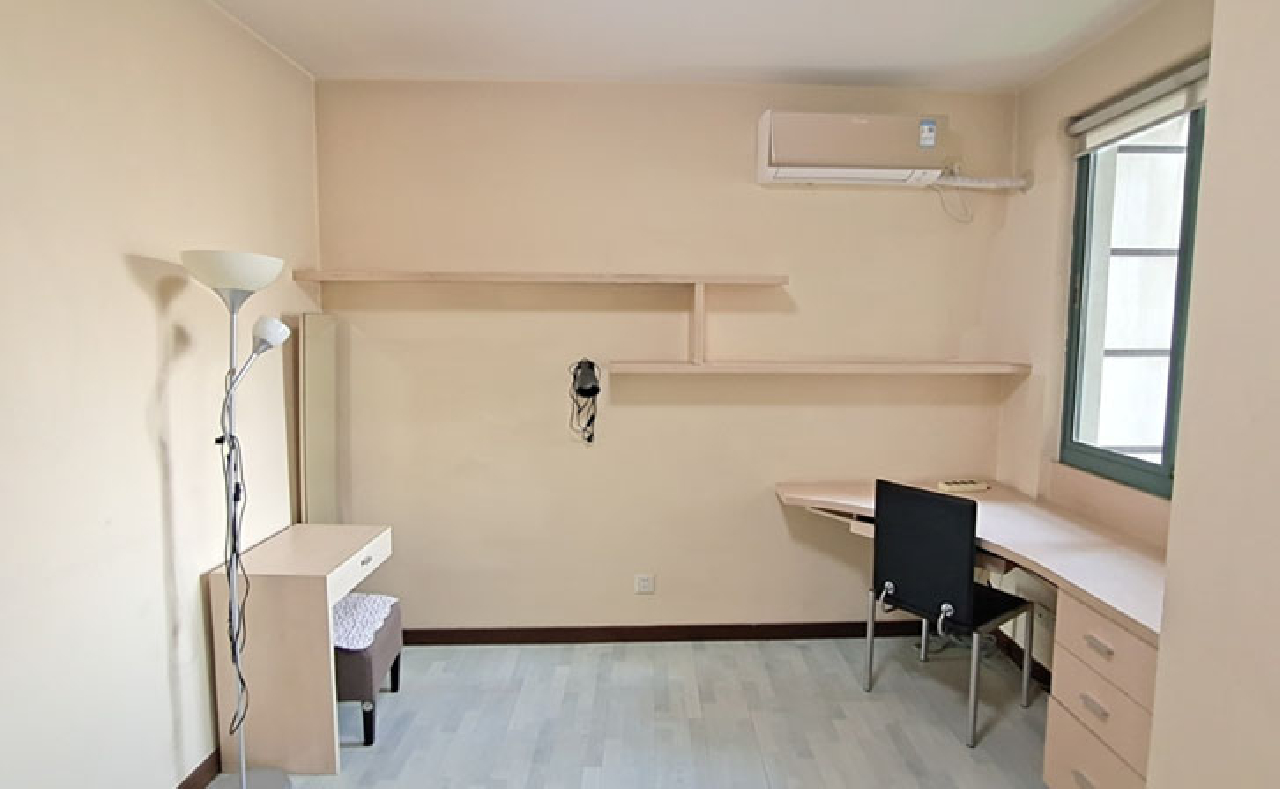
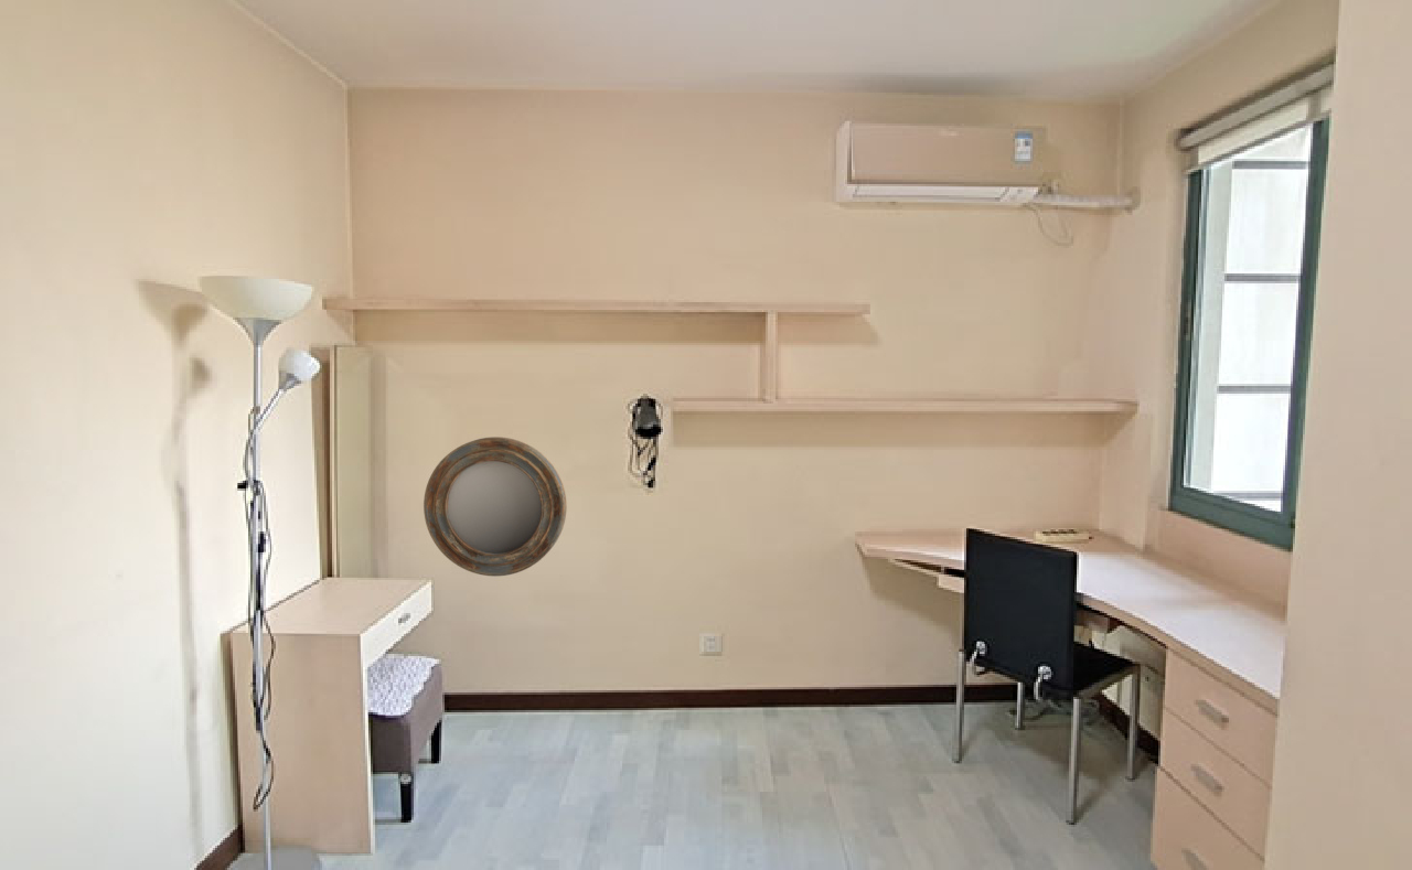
+ home mirror (495, 506)
